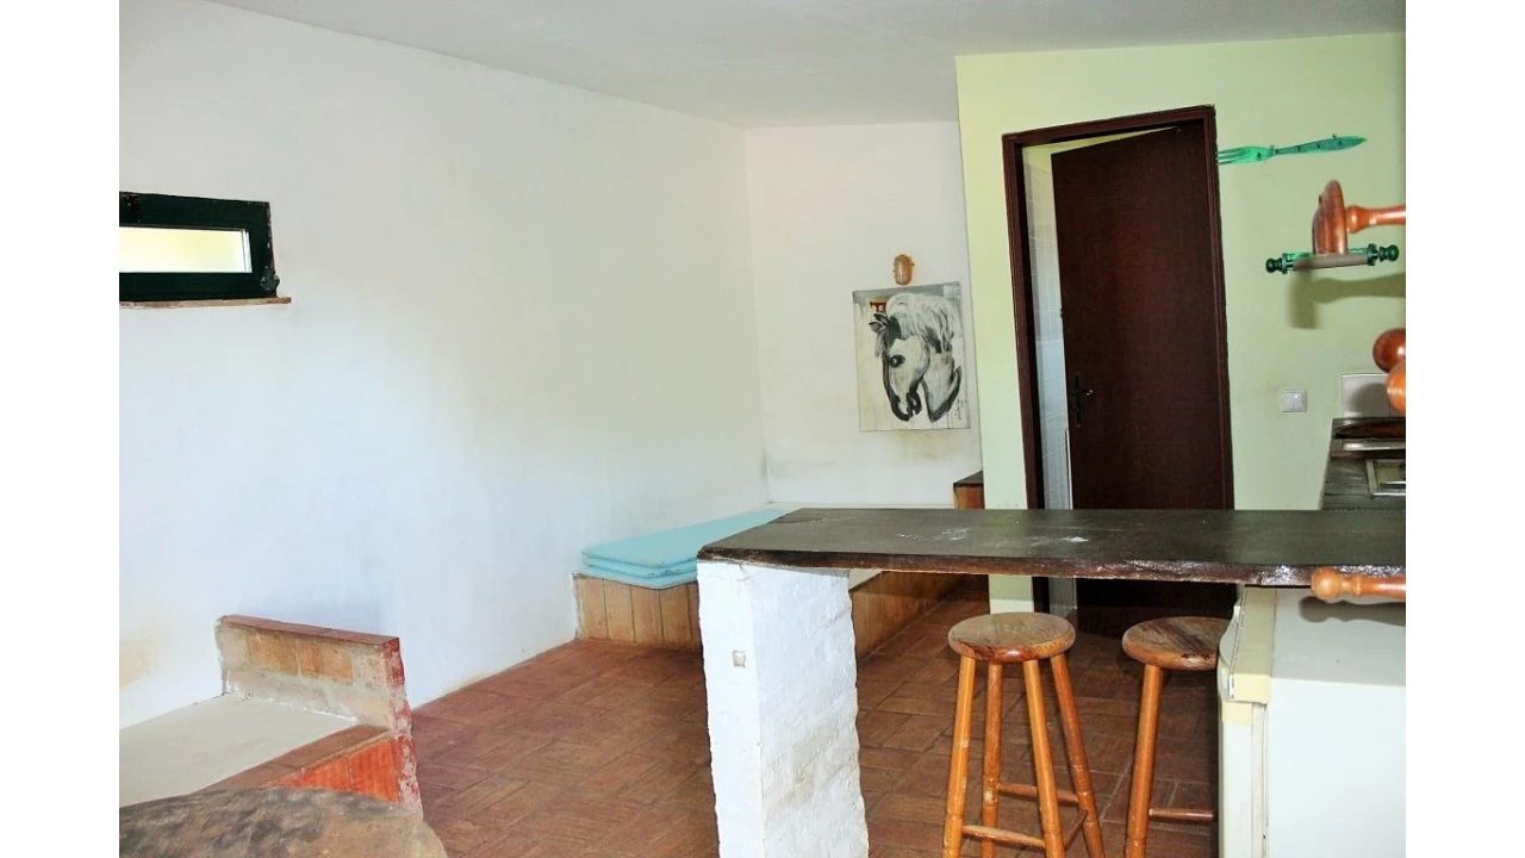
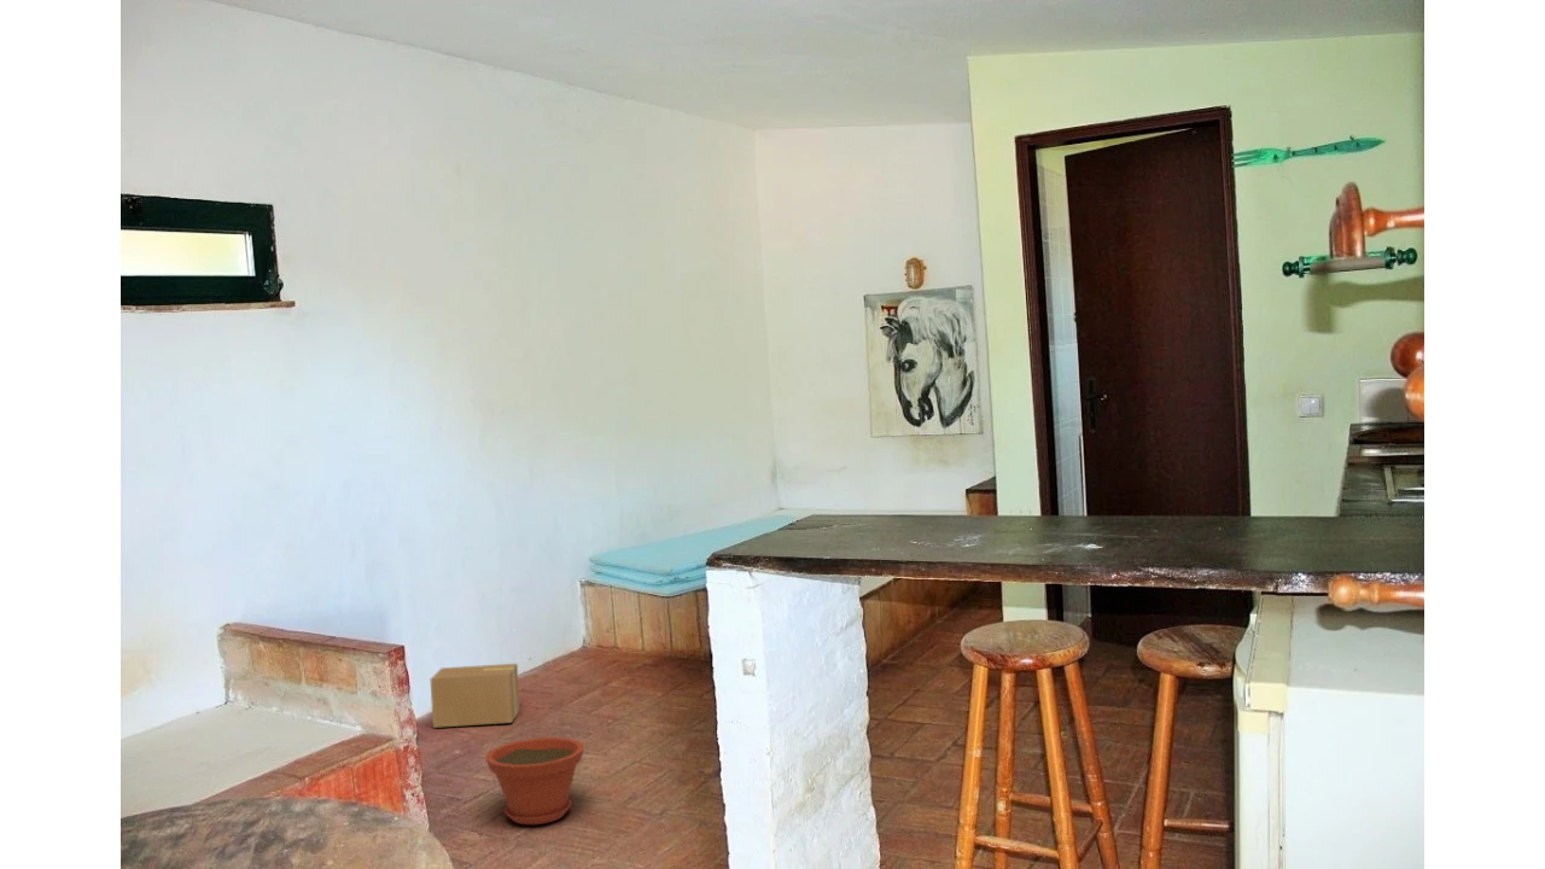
+ cardboard box (476, 694)
+ plant pot (536, 783)
